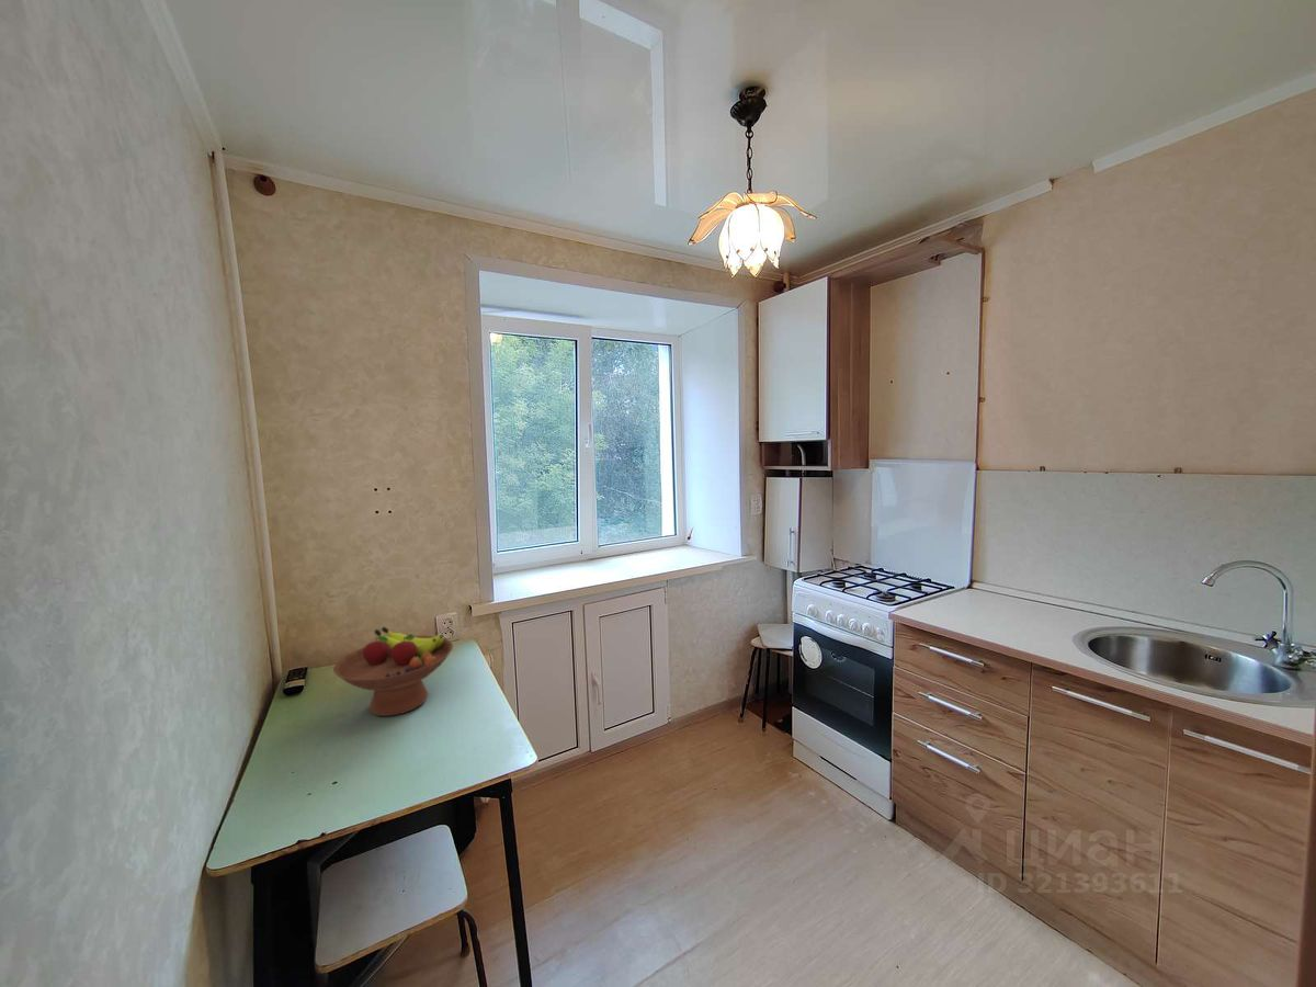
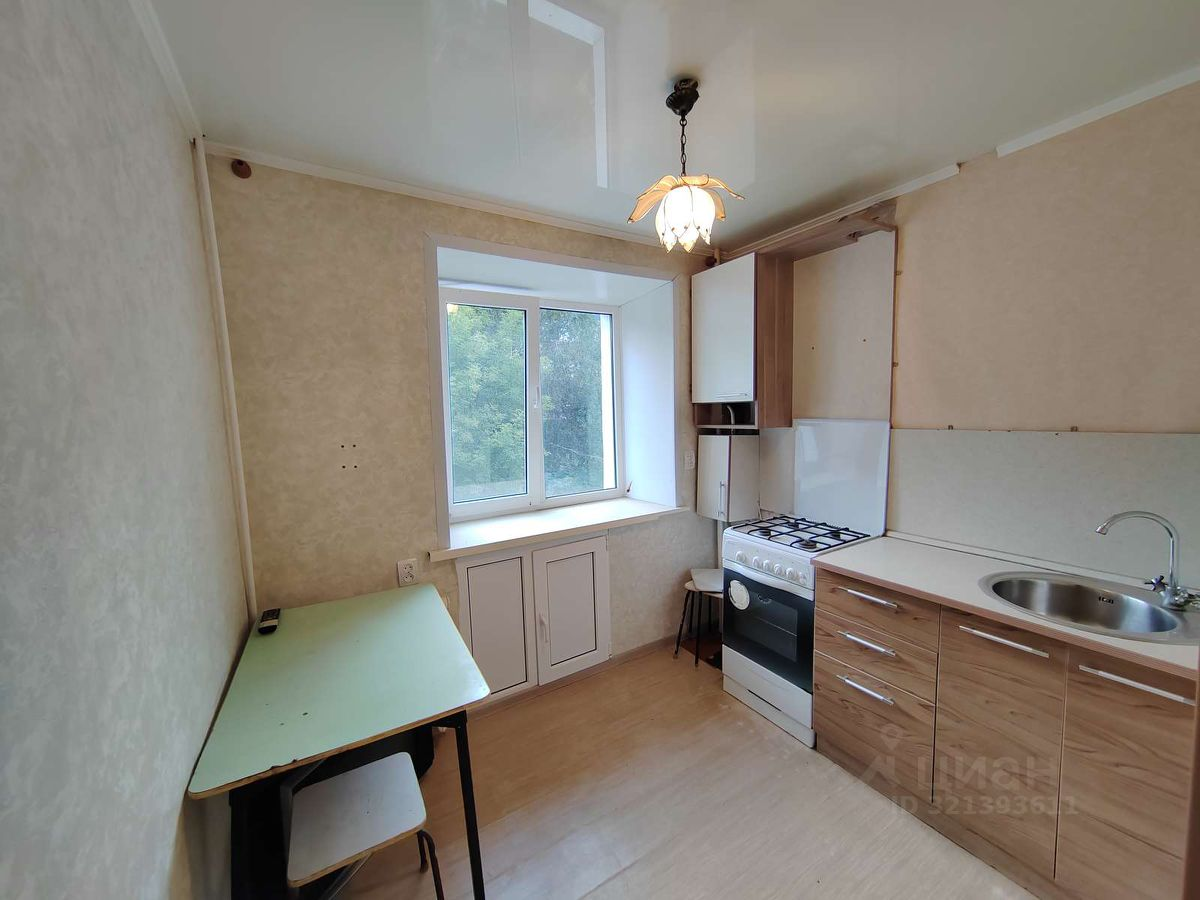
- fruit bowl (397, 670)
